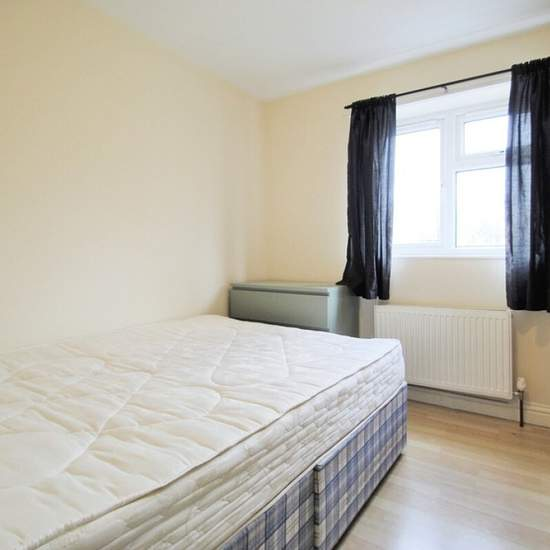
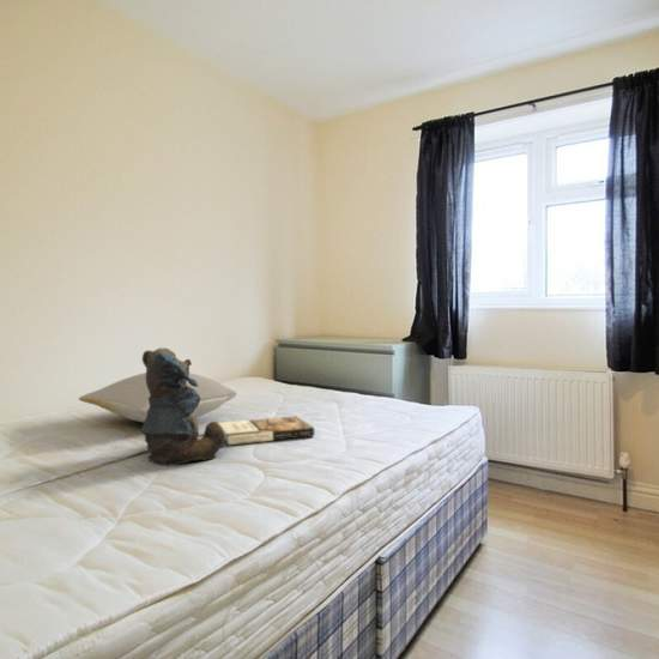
+ pillow (149, 395)
+ book (265, 429)
+ teddy bear (176, 401)
